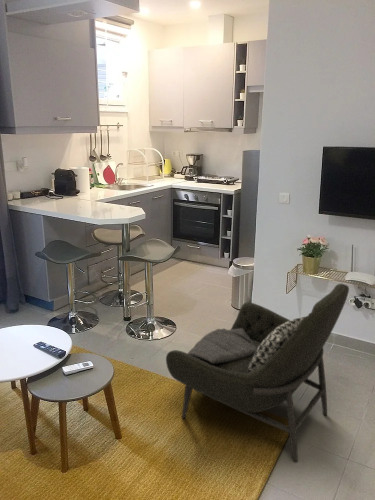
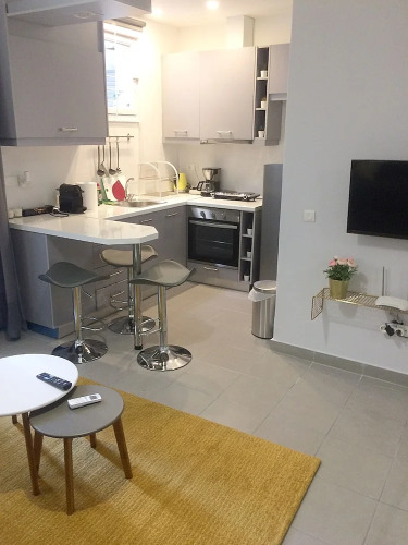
- armchair (255, 345)
